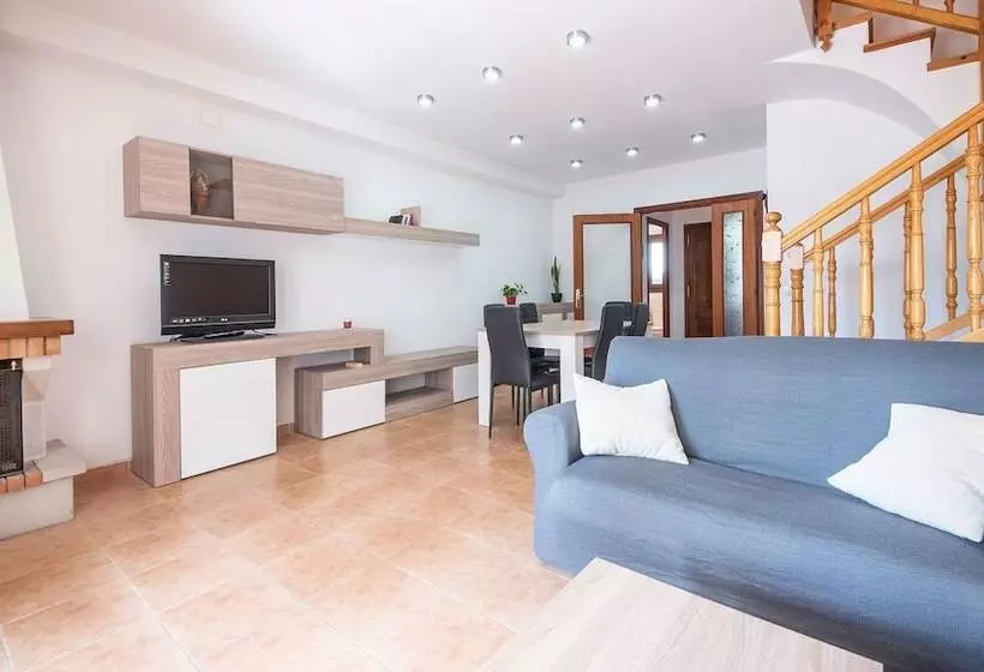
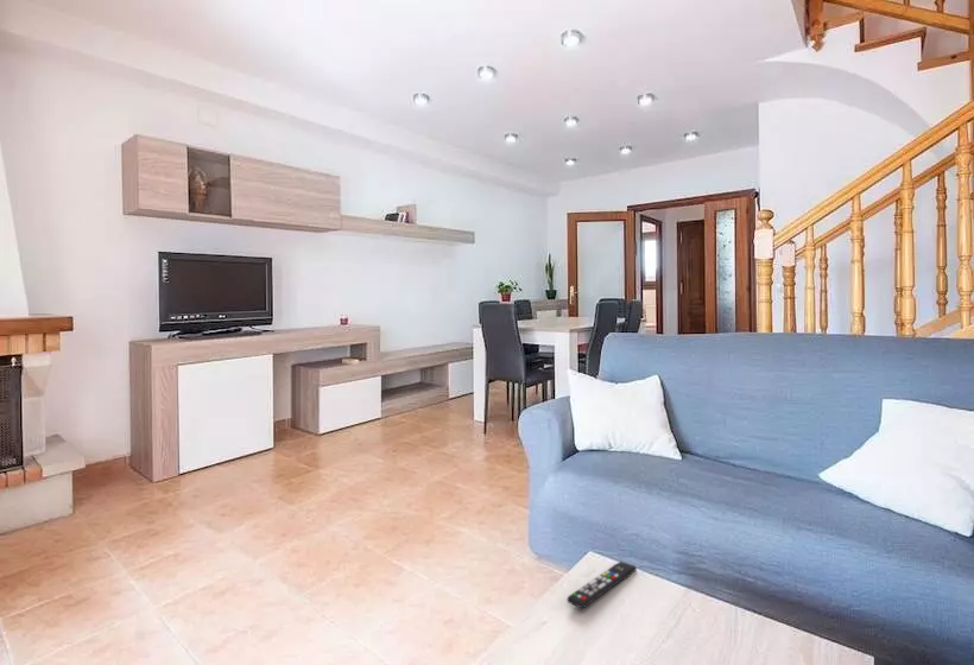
+ remote control (603, 583)
